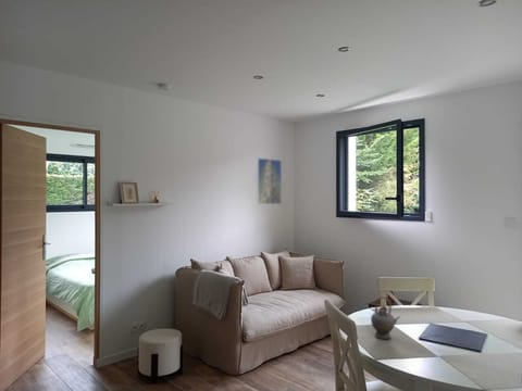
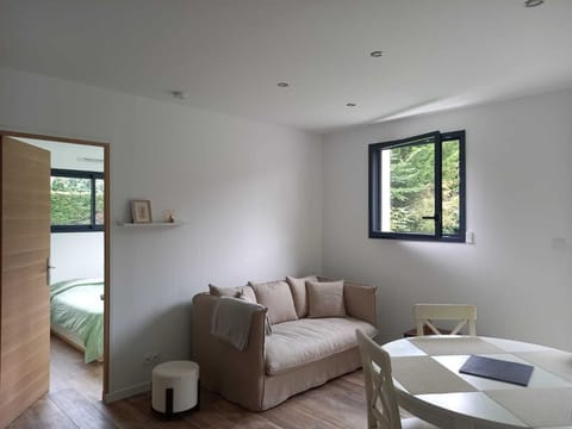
- teapot (385, 317)
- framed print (269, 181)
